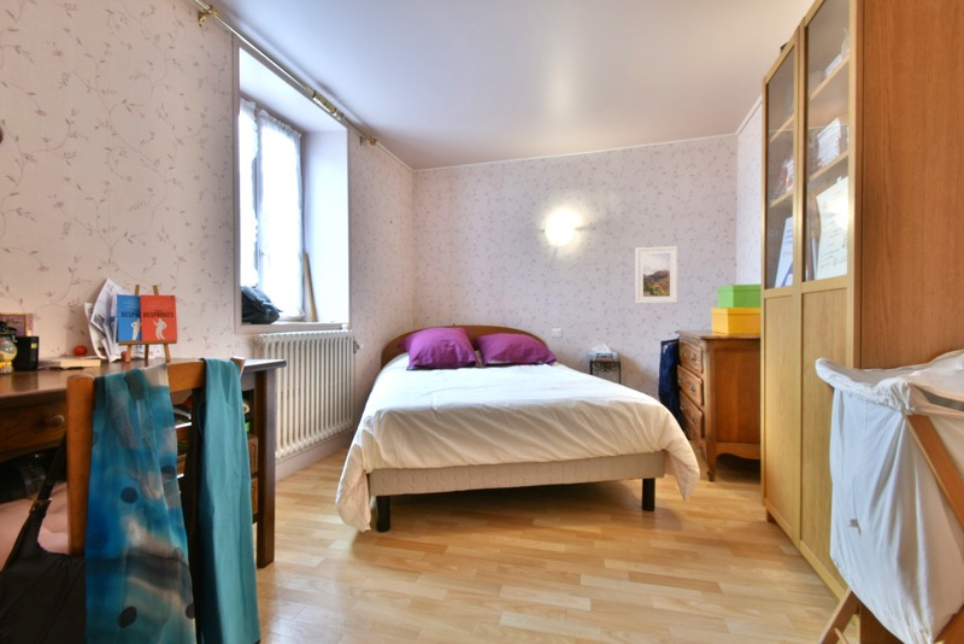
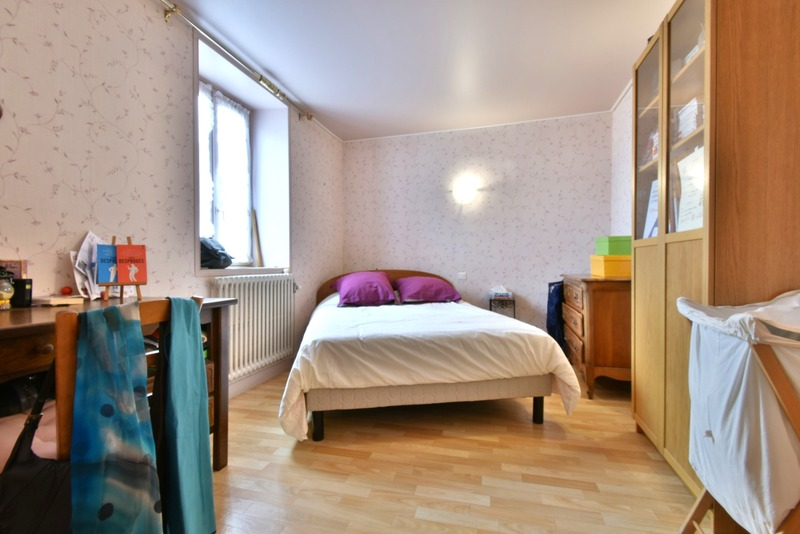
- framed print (656, 275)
